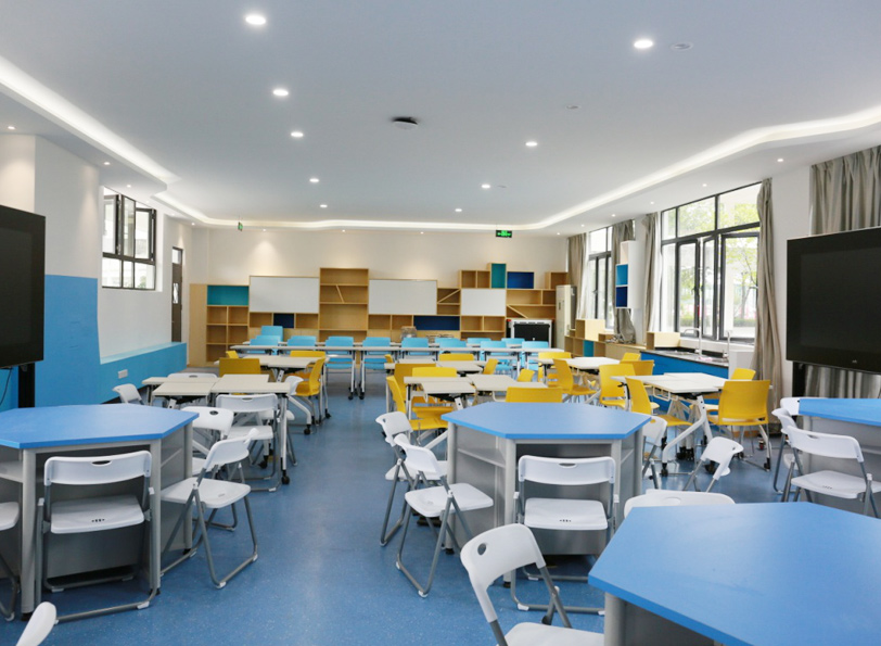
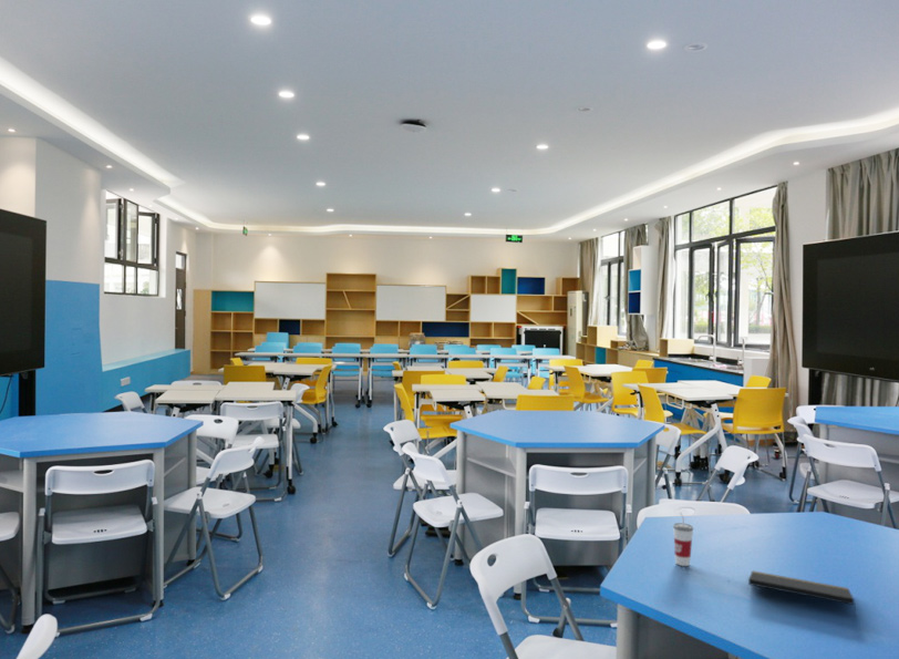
+ notepad (798, 586)
+ cup (682, 537)
